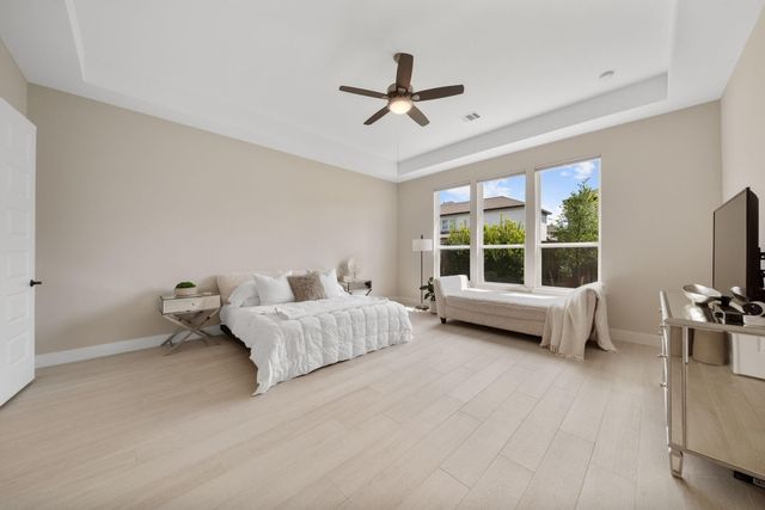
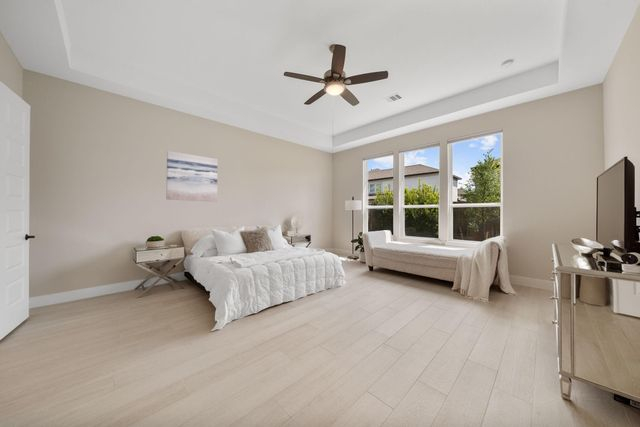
+ wall art (193, 178)
